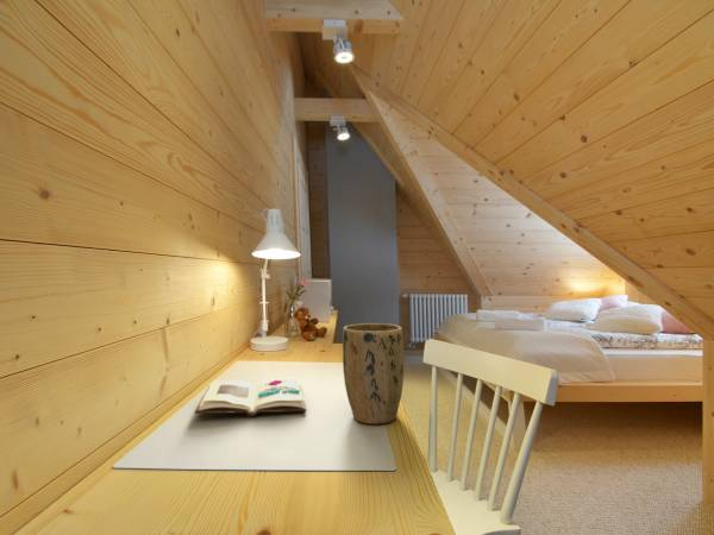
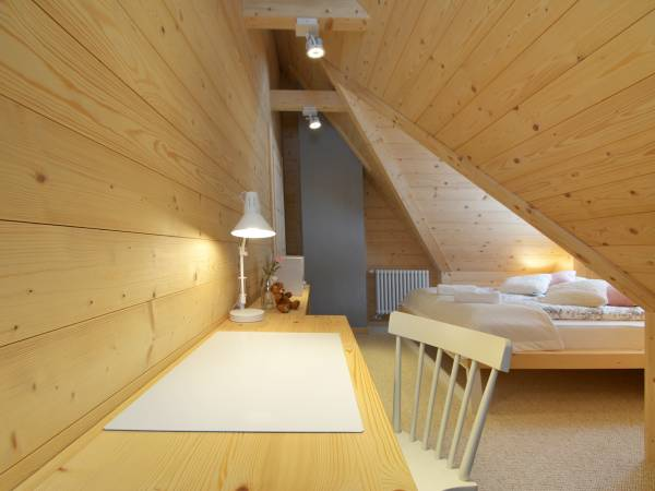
- plant pot (372, 371)
- book (253, 394)
